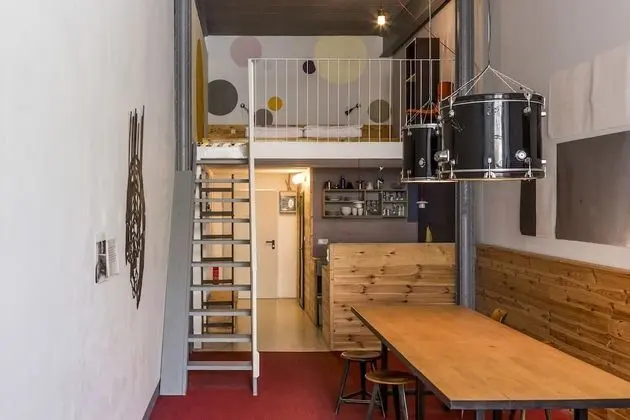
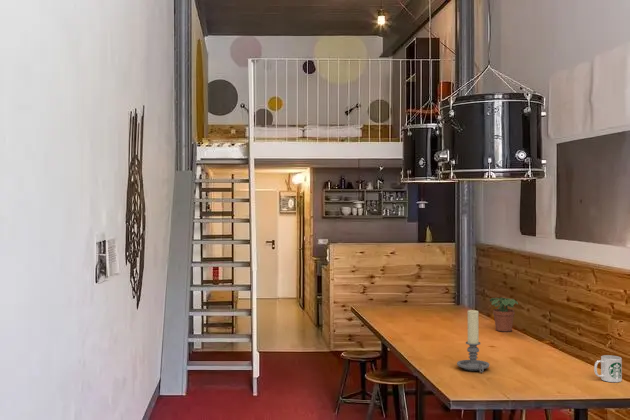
+ mug (607, 368)
+ potted plant (502, 314)
+ candle holder (474, 339)
